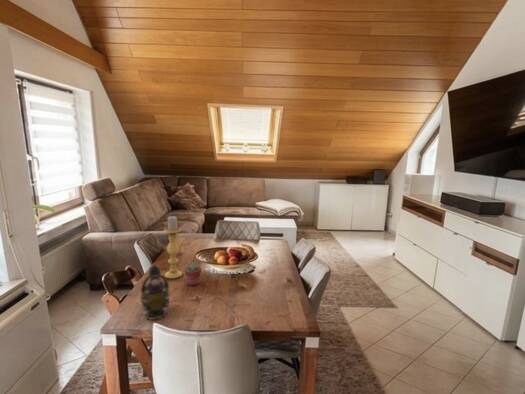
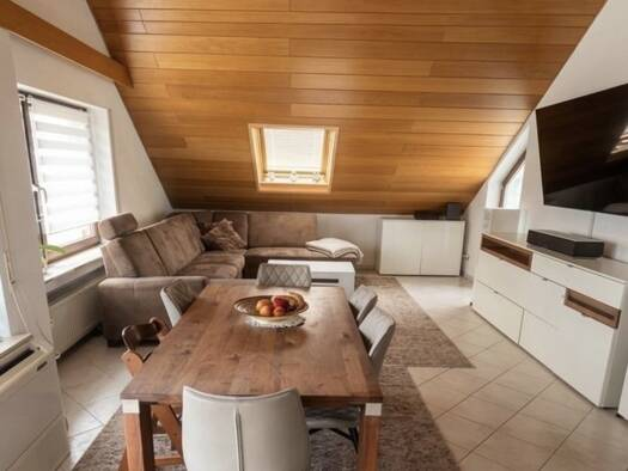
- teapot (154, 286)
- potted succulent (193, 272)
- candle holder (172, 245)
